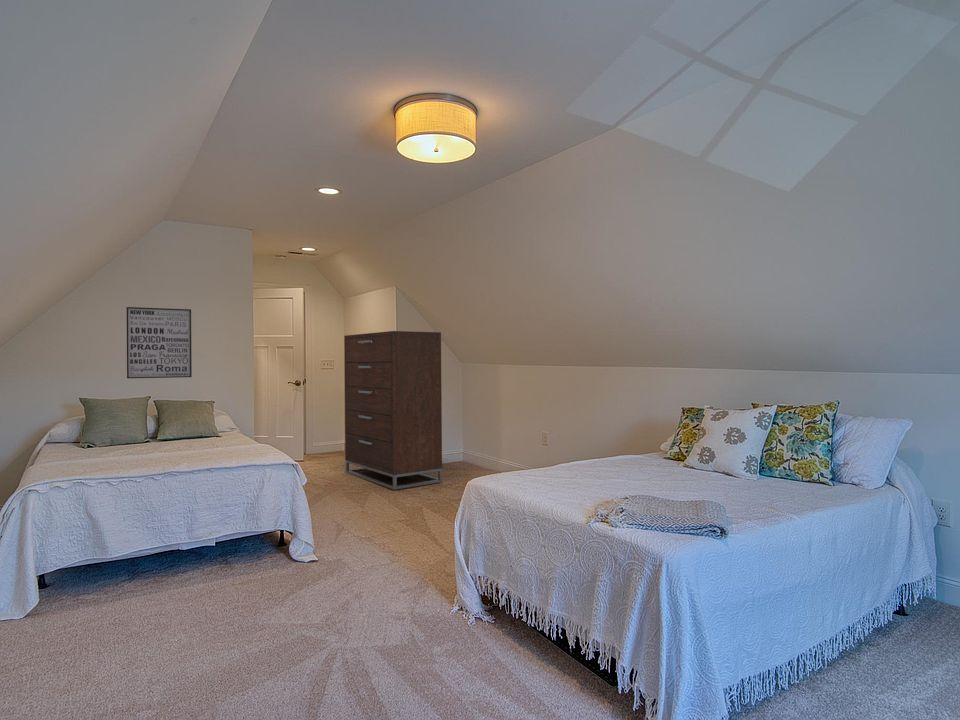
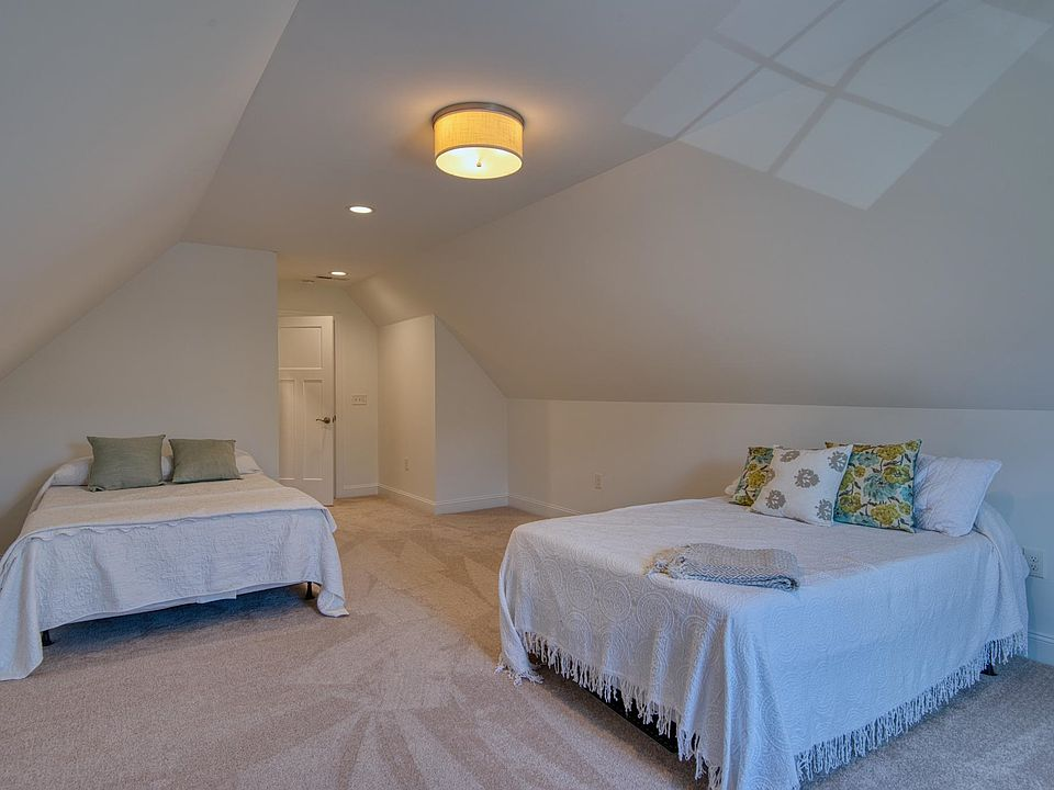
- dresser (389, 405)
- wall art (159, 343)
